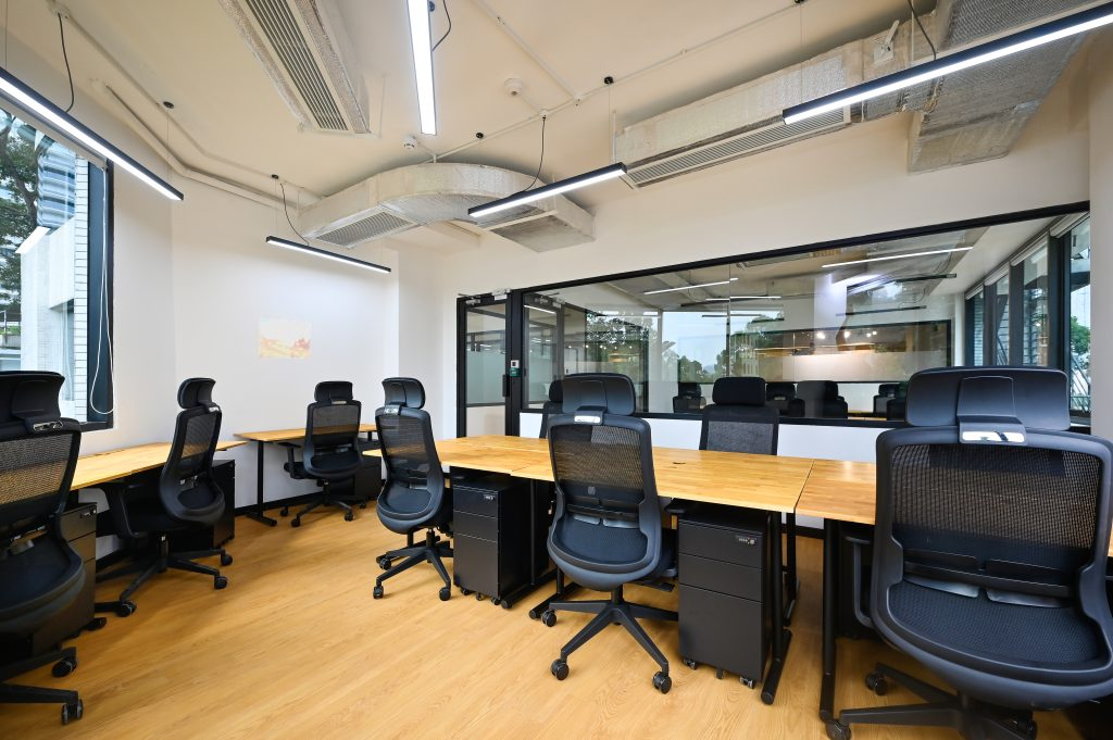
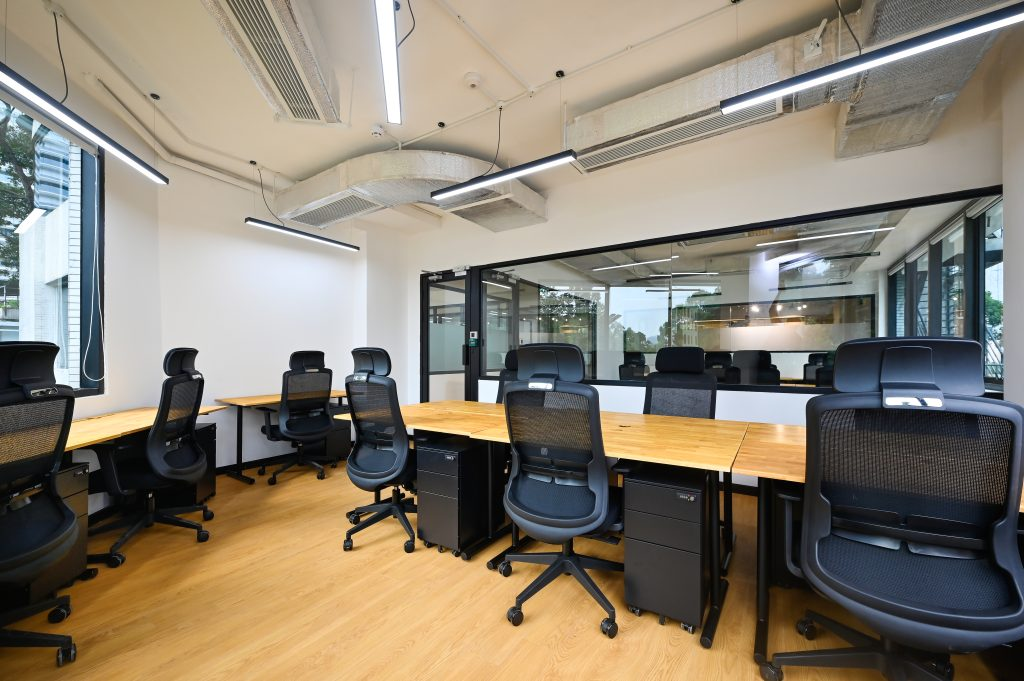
- wall art (285, 339)
